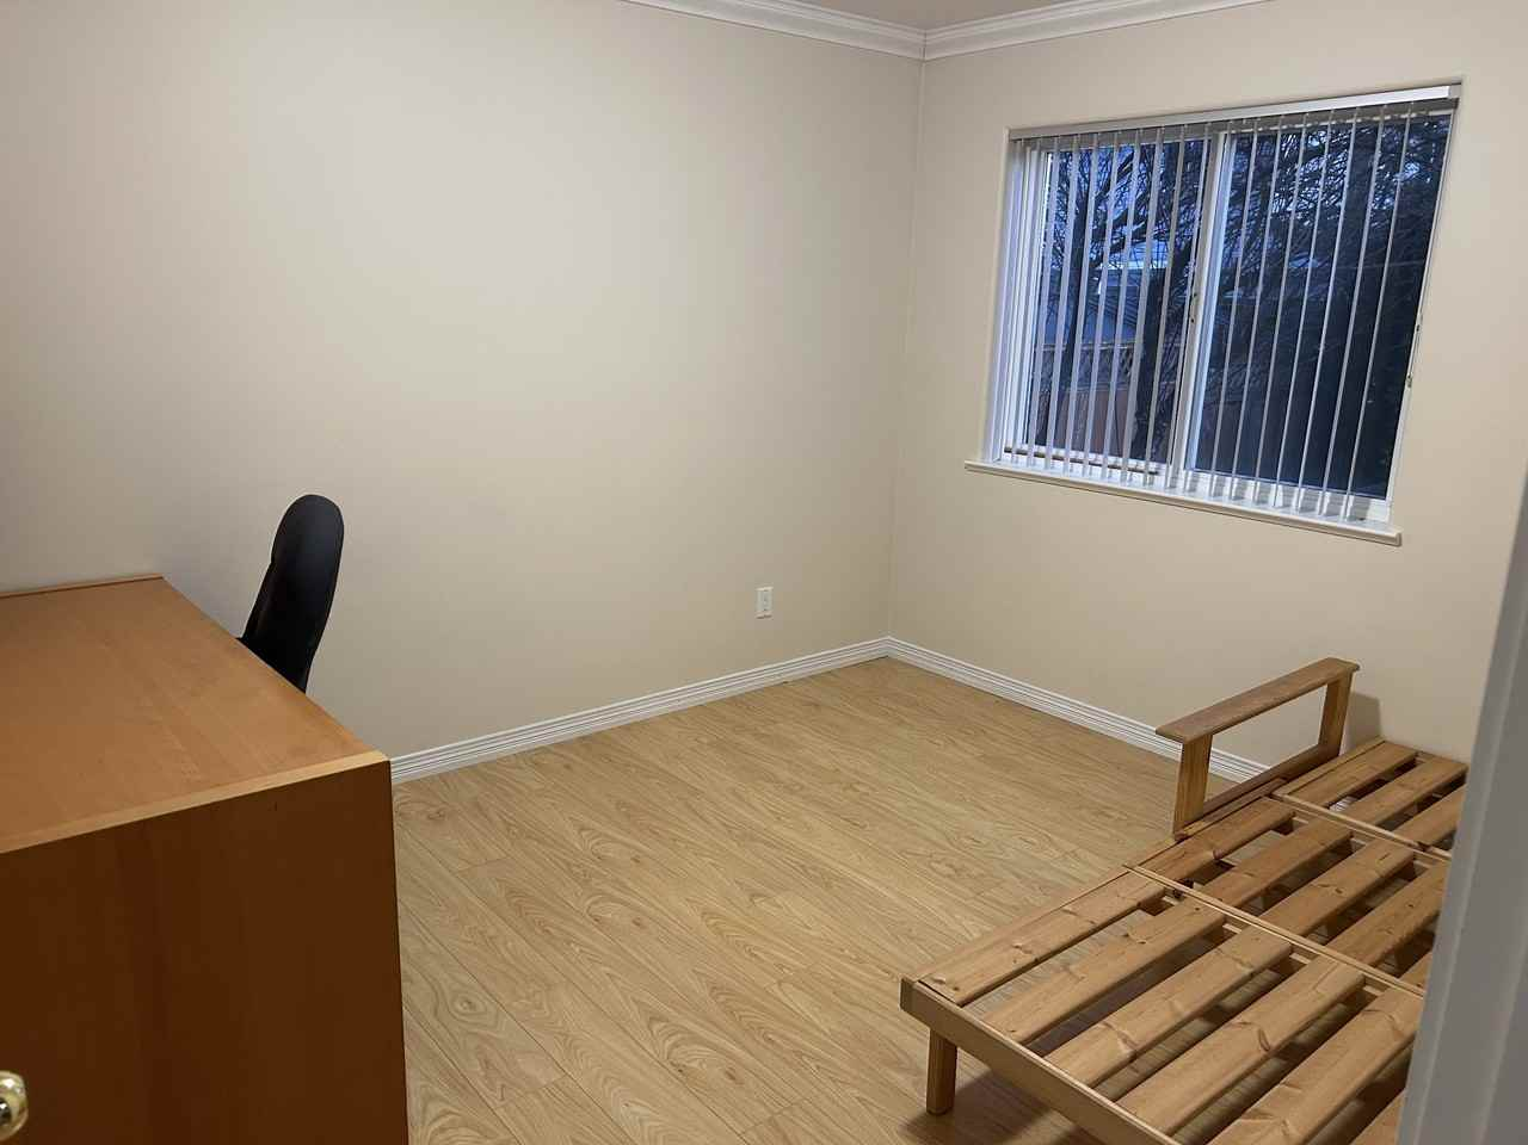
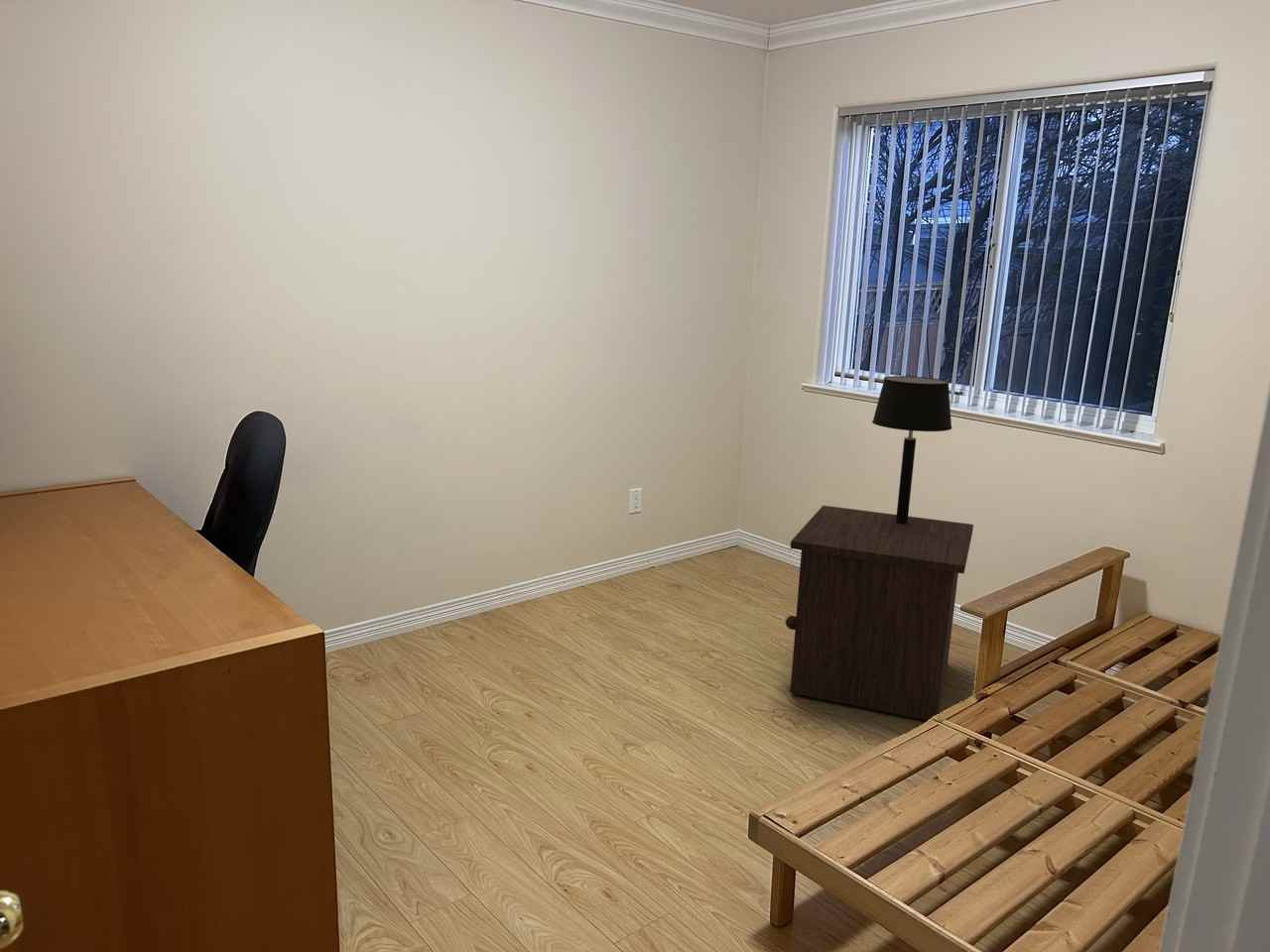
+ table lamp (909, 451)
+ nightstand (875, 606)
